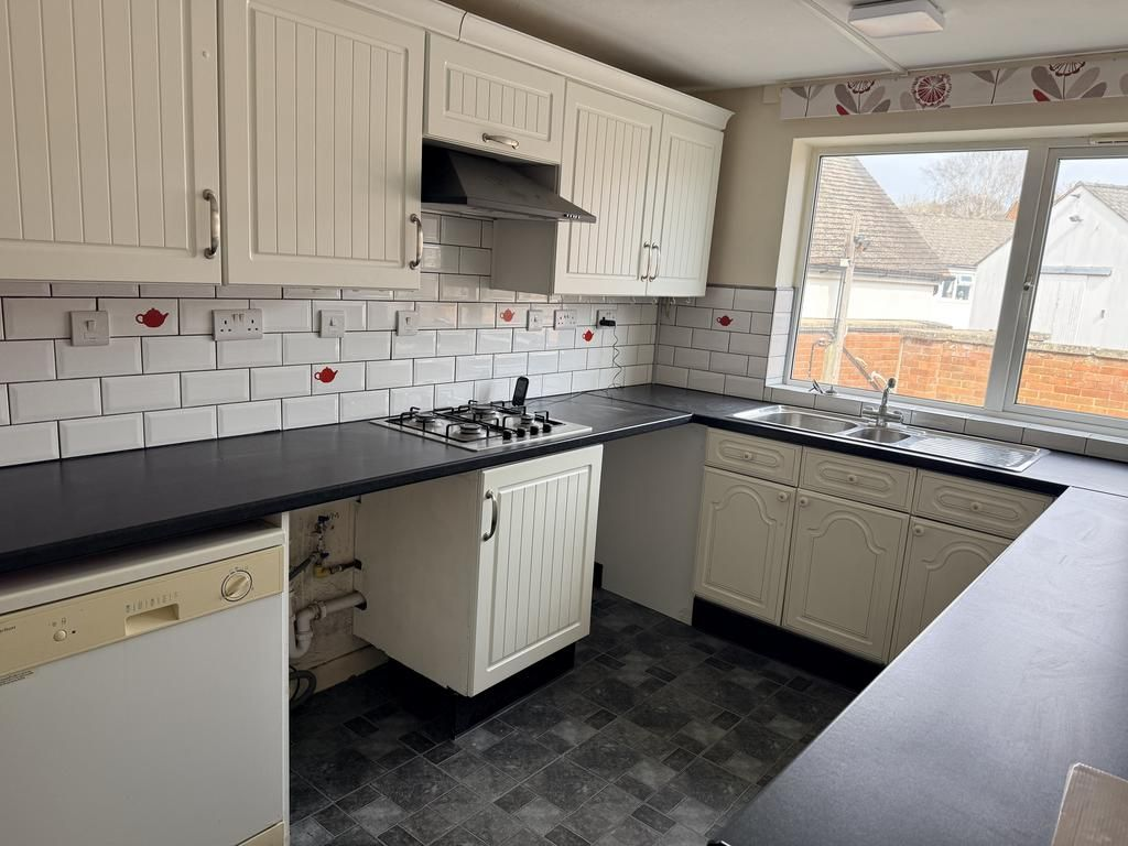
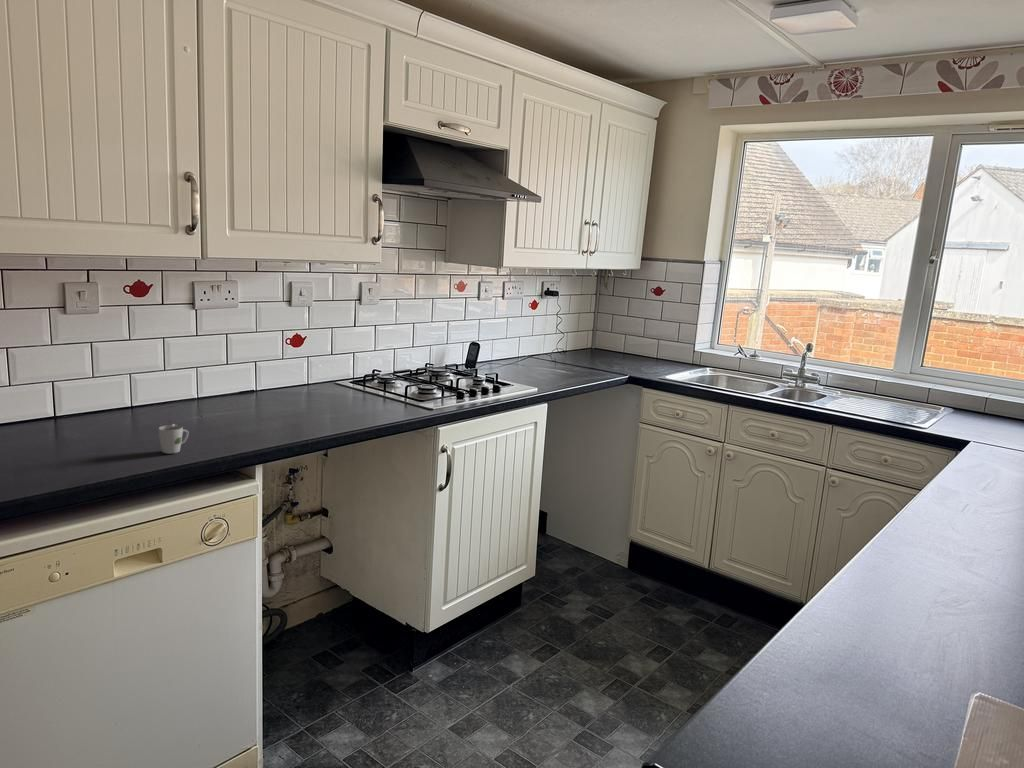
+ cup (174, 430)
